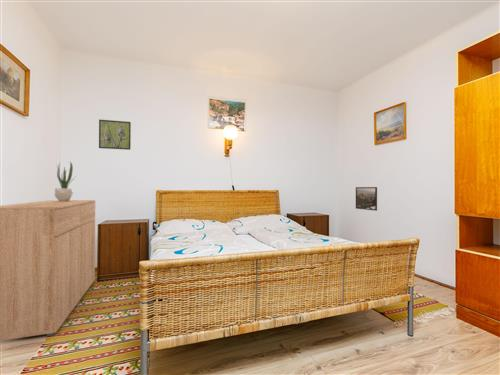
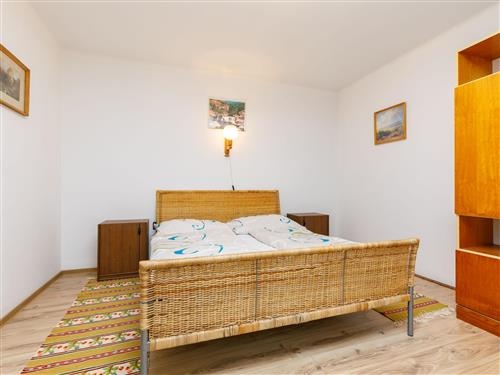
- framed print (115, 134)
- dresser (52, 254)
- potted plant (65, 181)
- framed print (365, 198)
